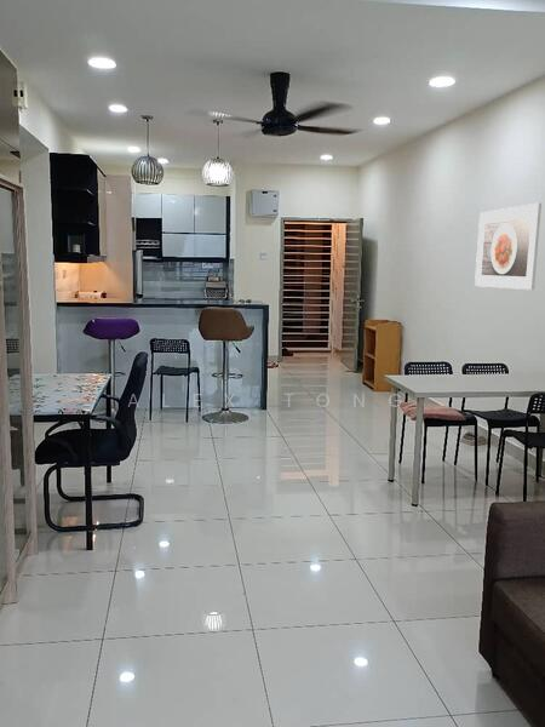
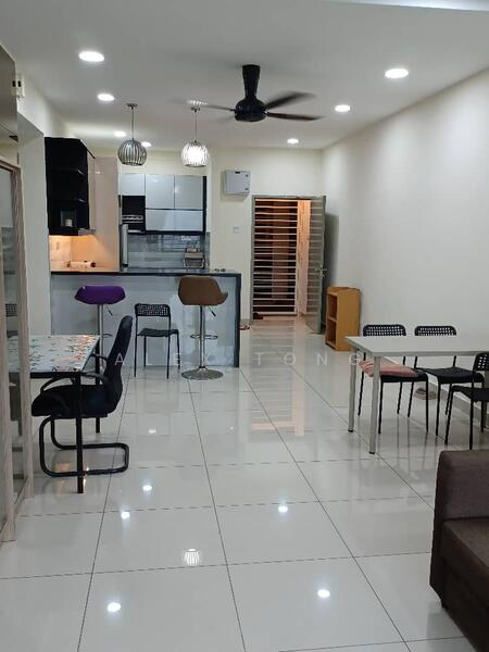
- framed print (504, 248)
